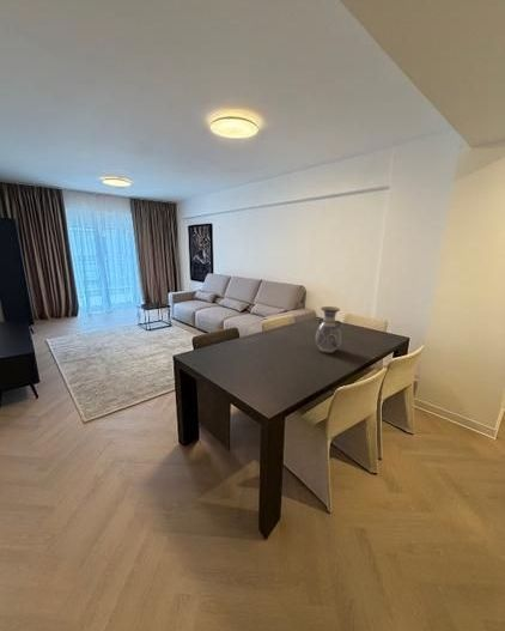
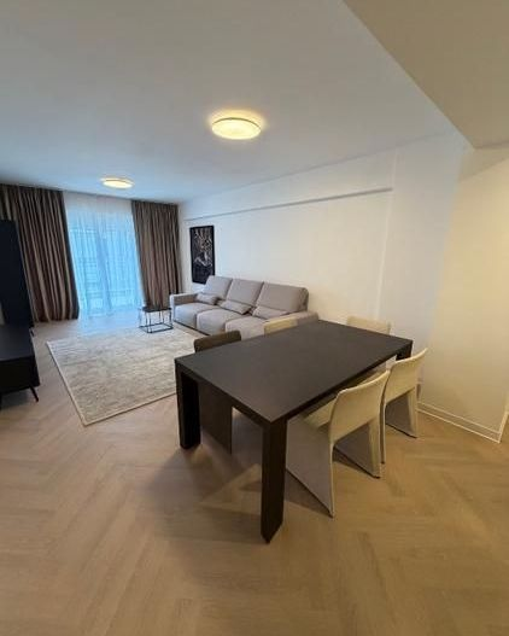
- vase (328, 329)
